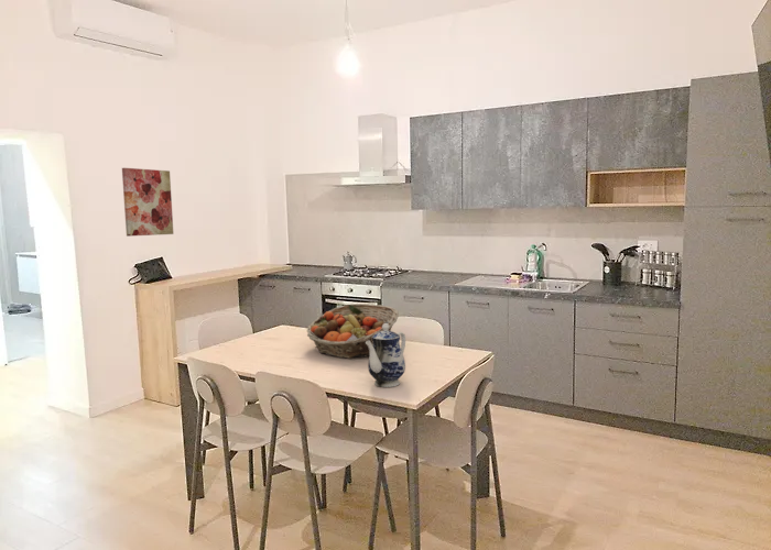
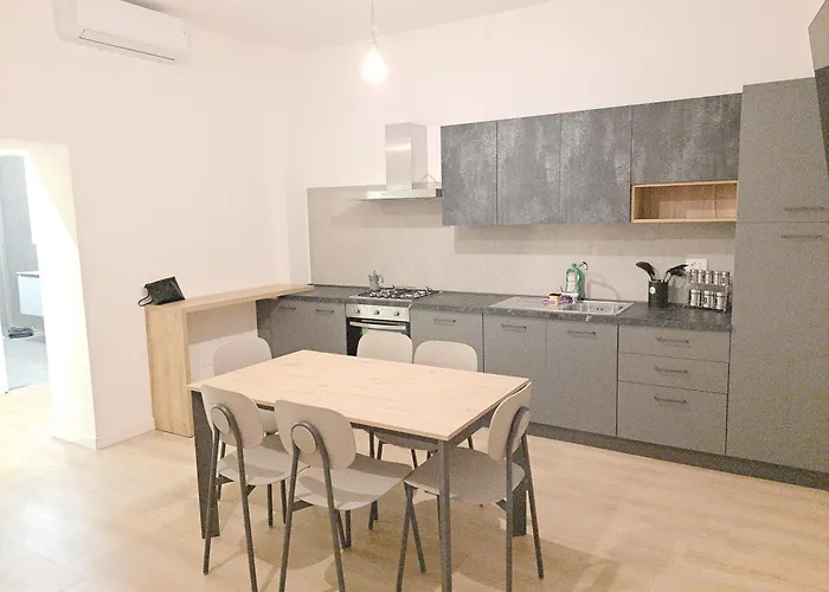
- wall art (149, 202)
- fruit basket (351, 329)
- teapot (386, 353)
